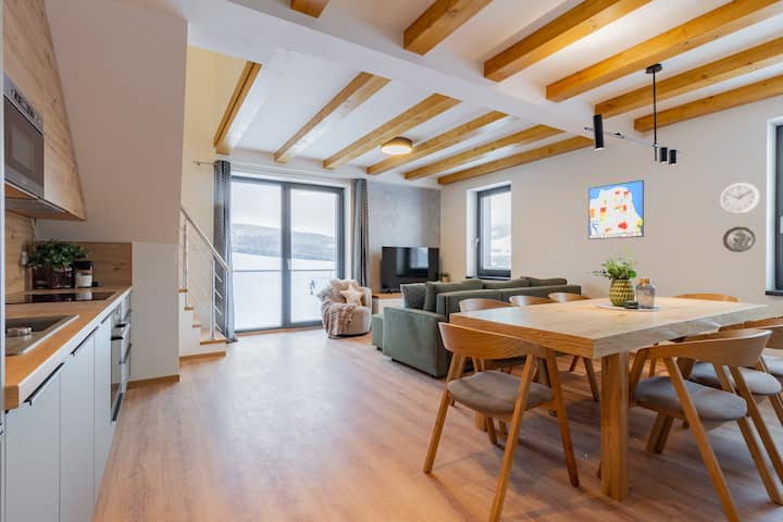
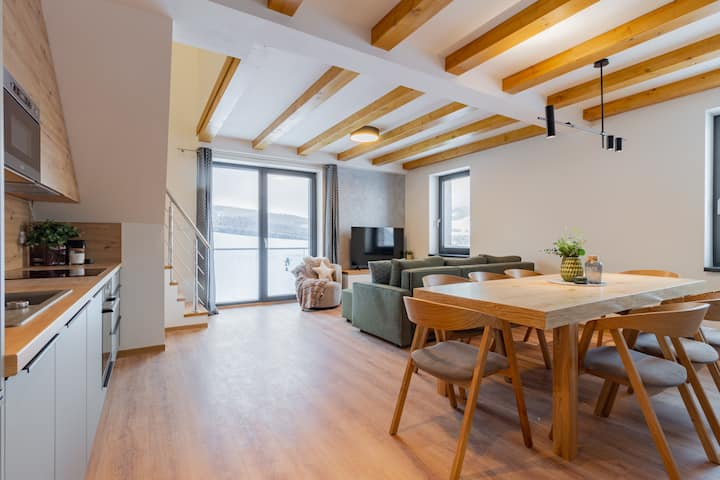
- wall art (614, 211)
- decorative plate (738, 239)
- wall clock (738, 198)
